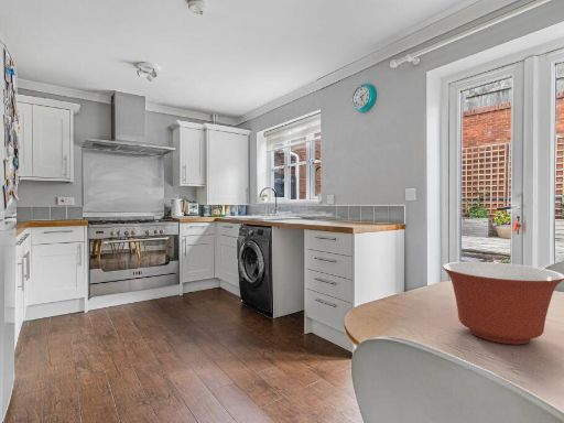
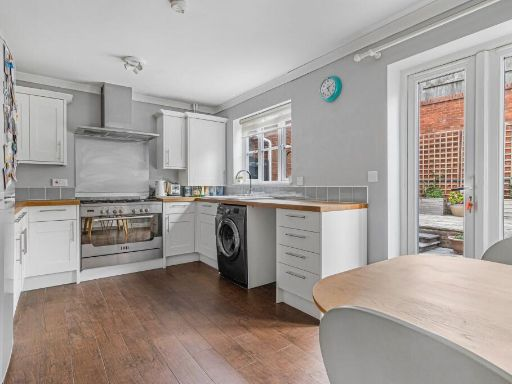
- mixing bowl (498, 302)
